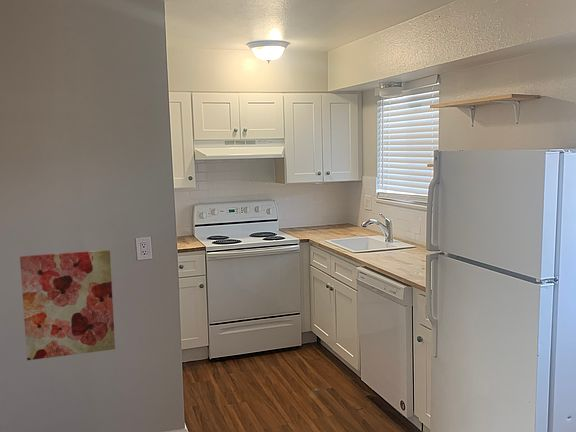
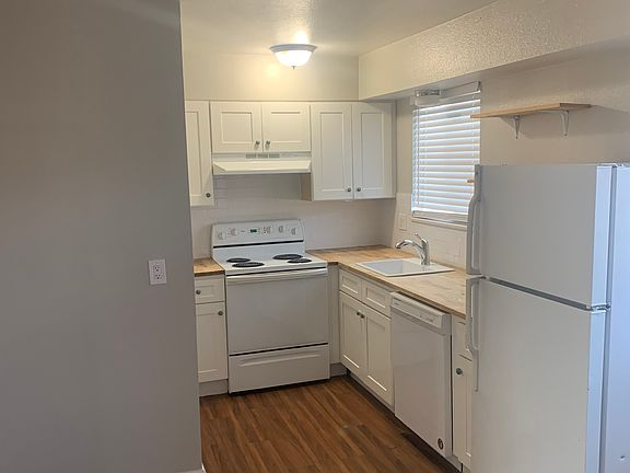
- wall art (69, 304)
